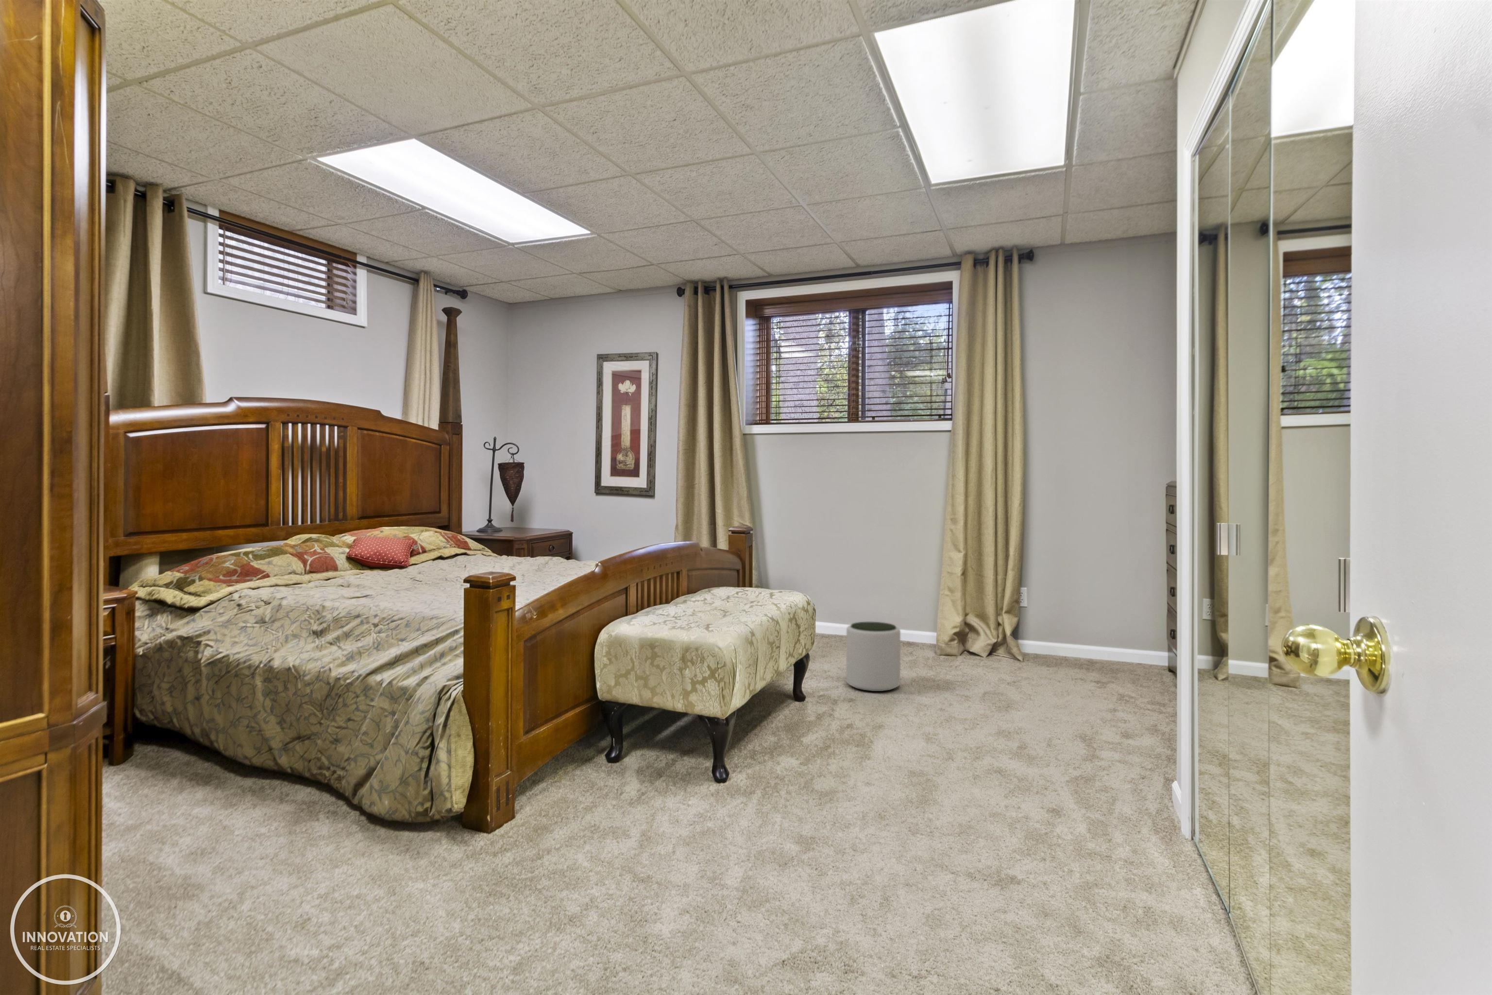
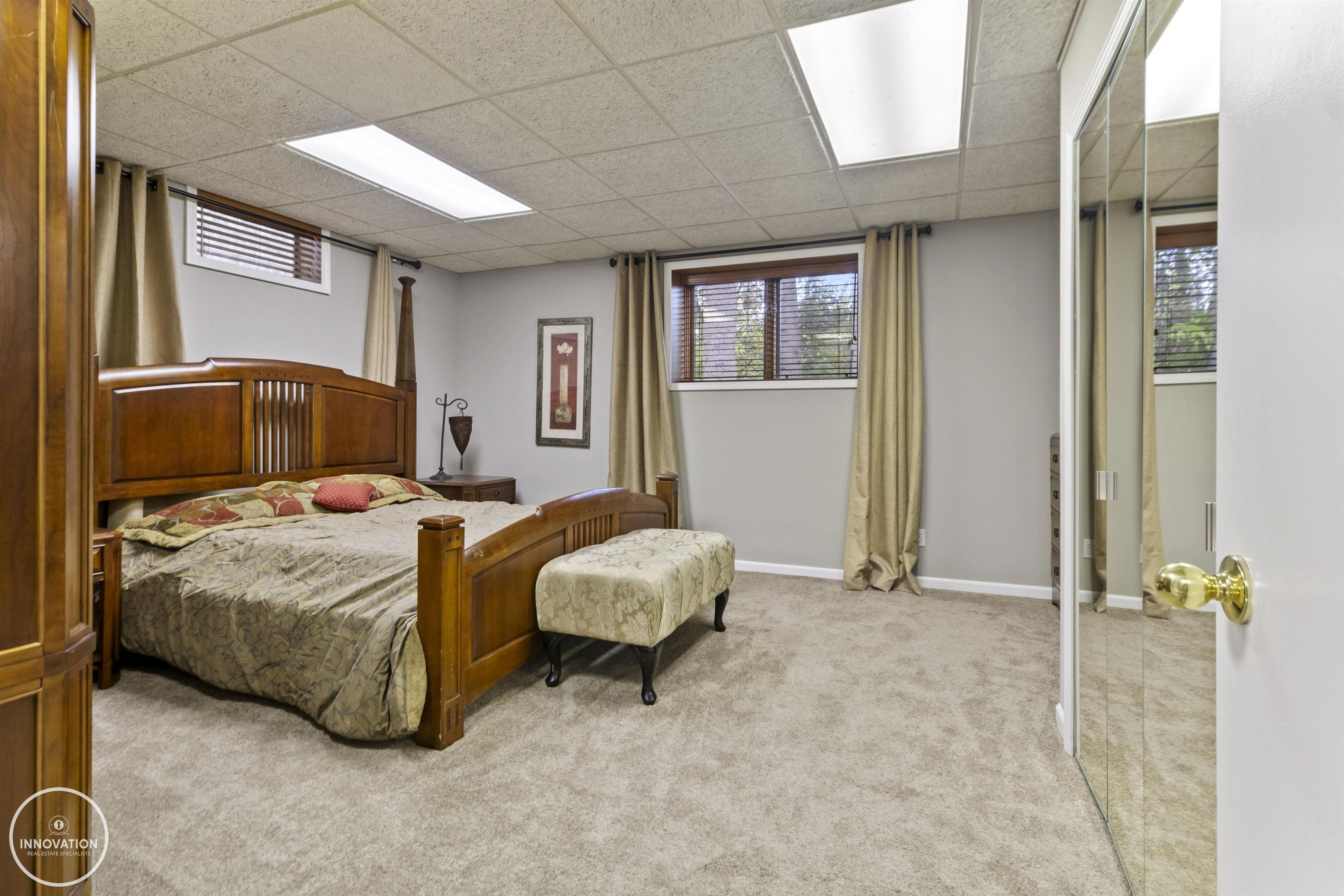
- plant pot (873, 655)
